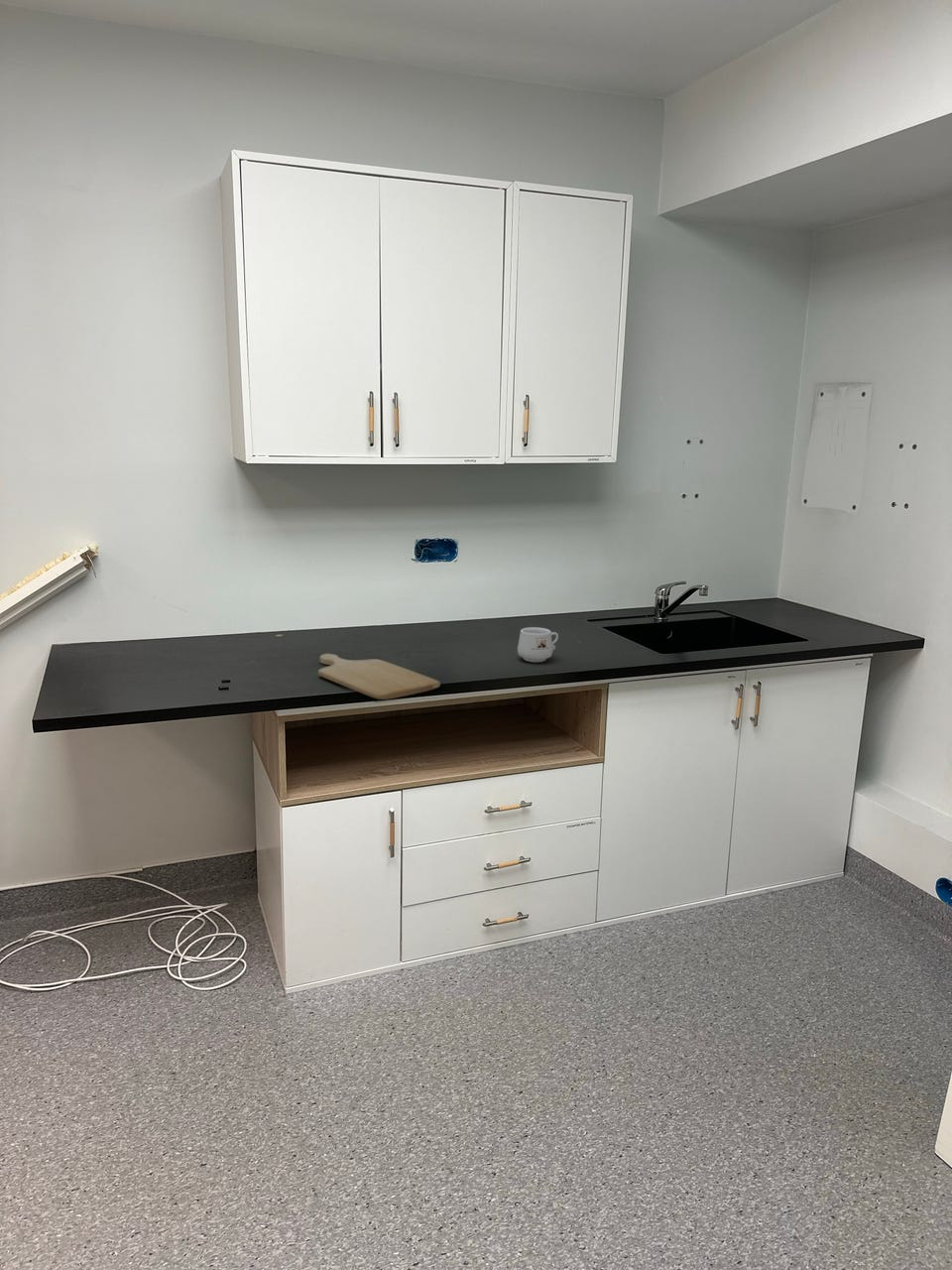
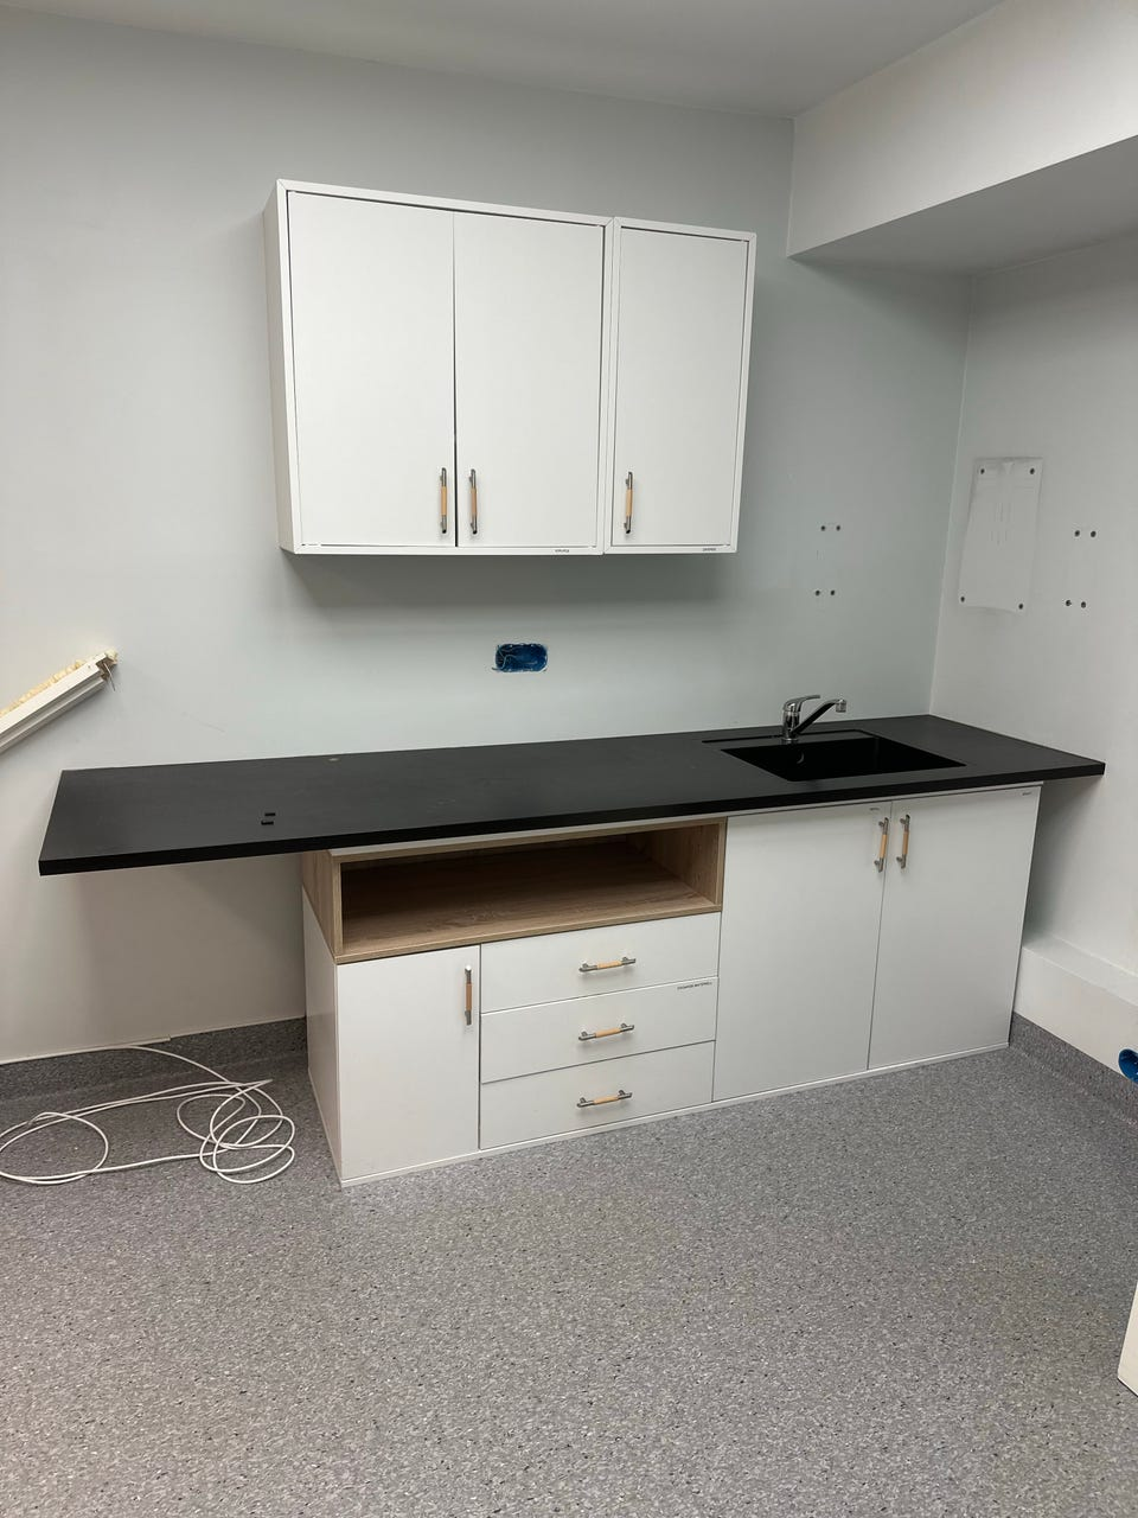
- chopping board (365, 673)
- mug (538, 644)
